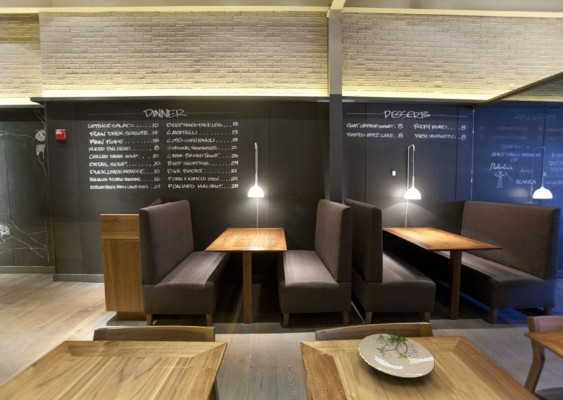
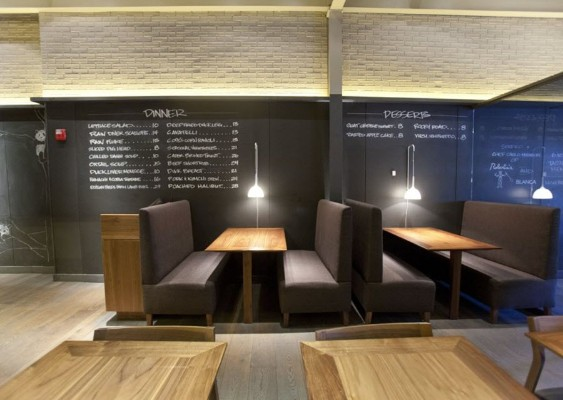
- plate (394, 357)
